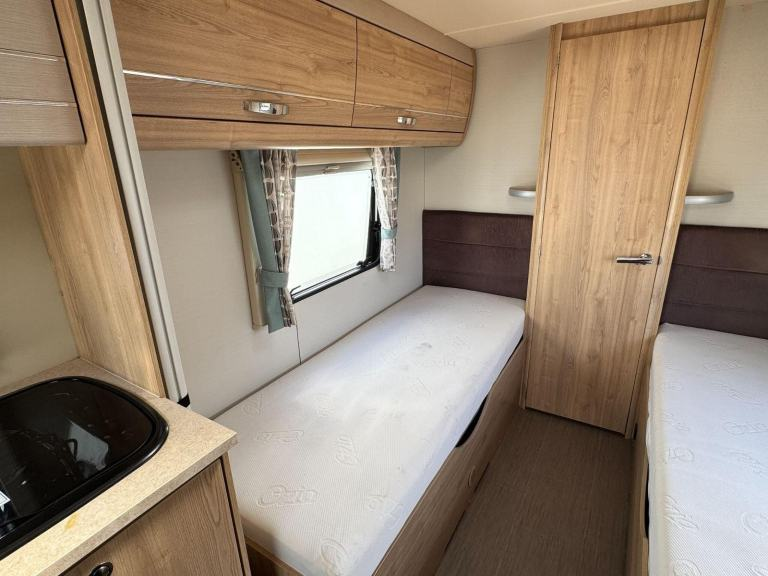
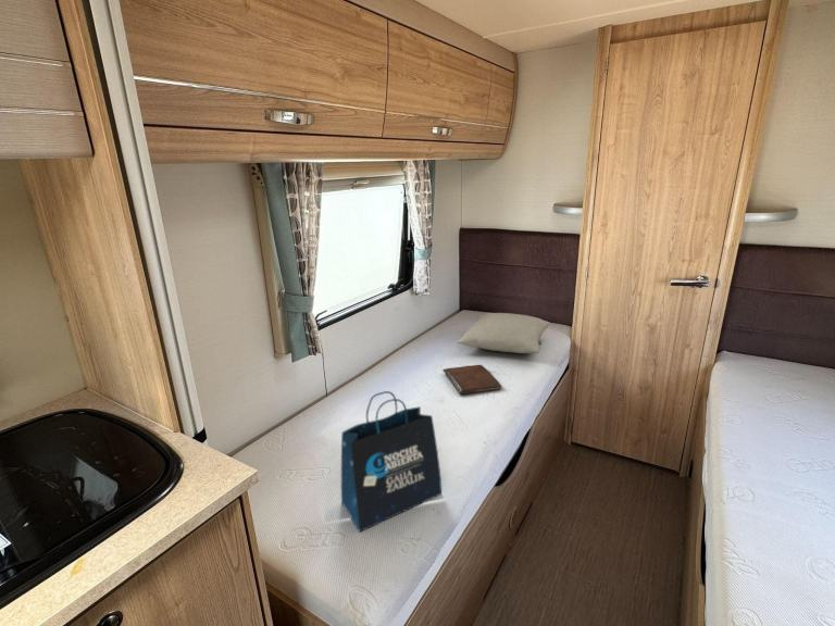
+ pillow (504, 331)
+ tote bag (389, 449)
+ book (471, 378)
